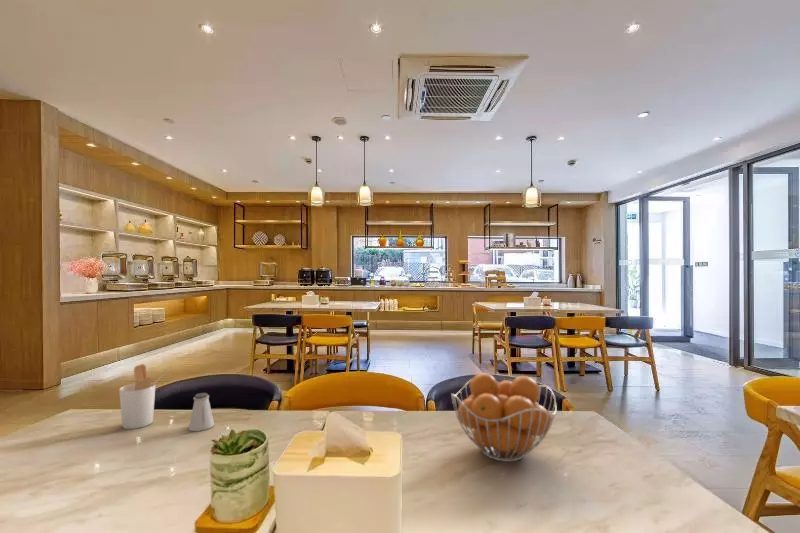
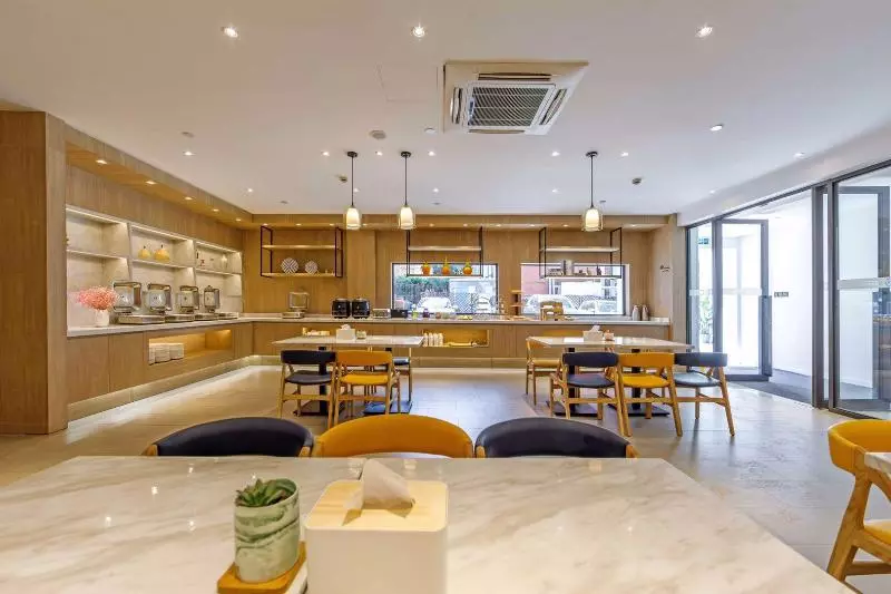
- utensil holder (147, 394)
- fruit basket (502, 413)
- saltshaker (201, 410)
